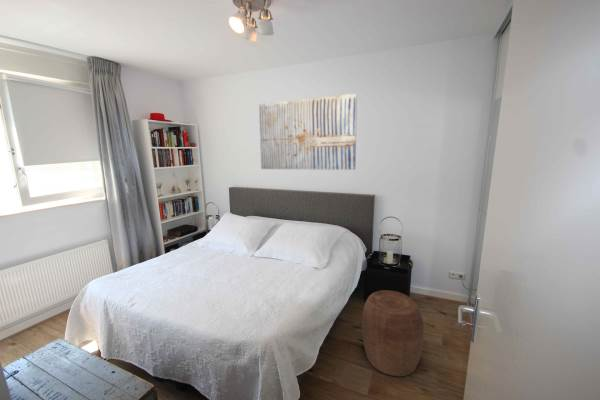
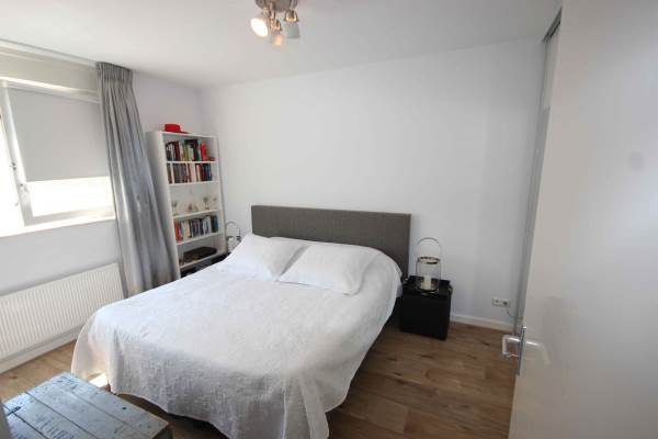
- stool (391, 329)
- wall art (304, 135)
